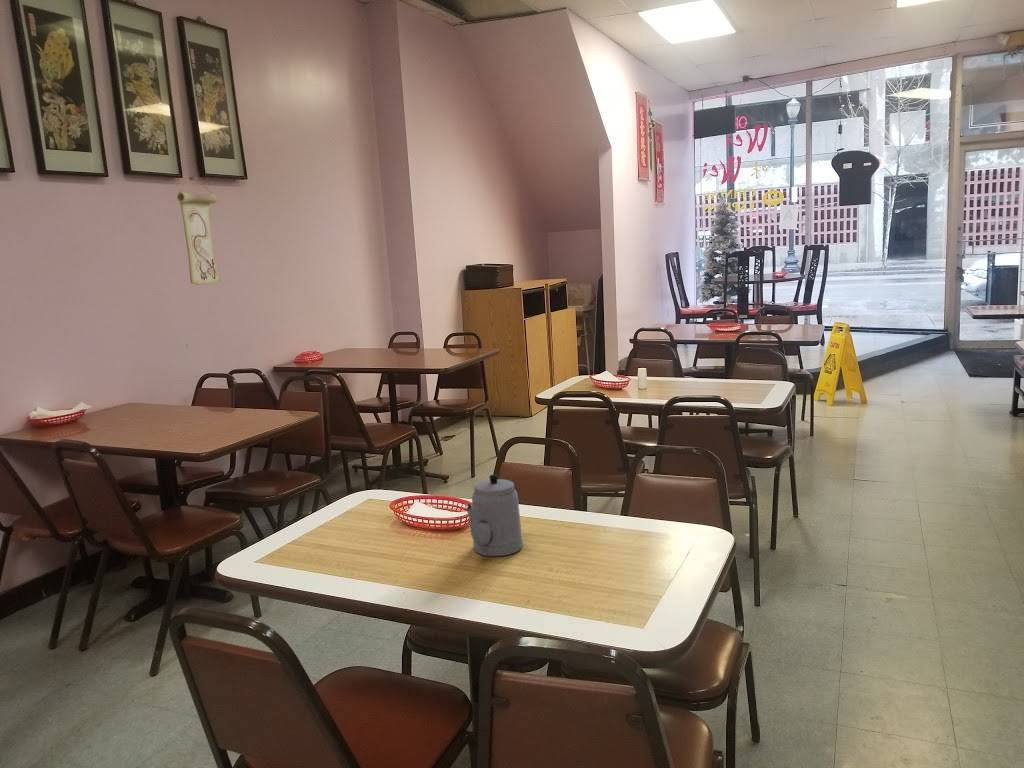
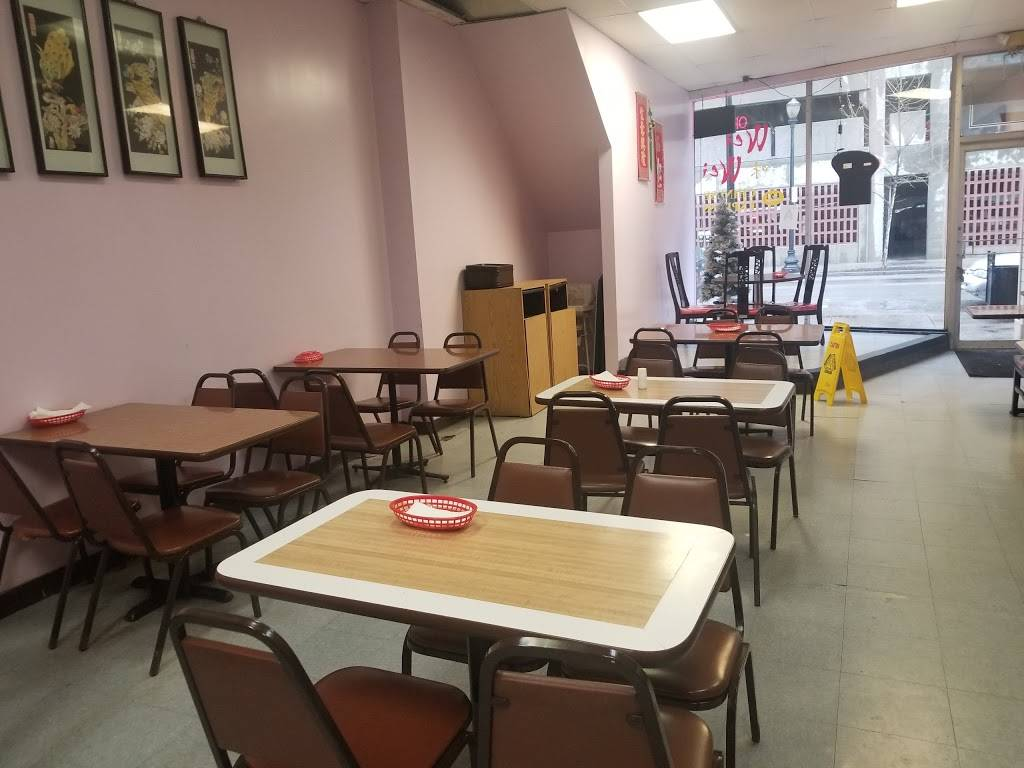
- wall scroll (201, 230)
- teapot (493, 512)
